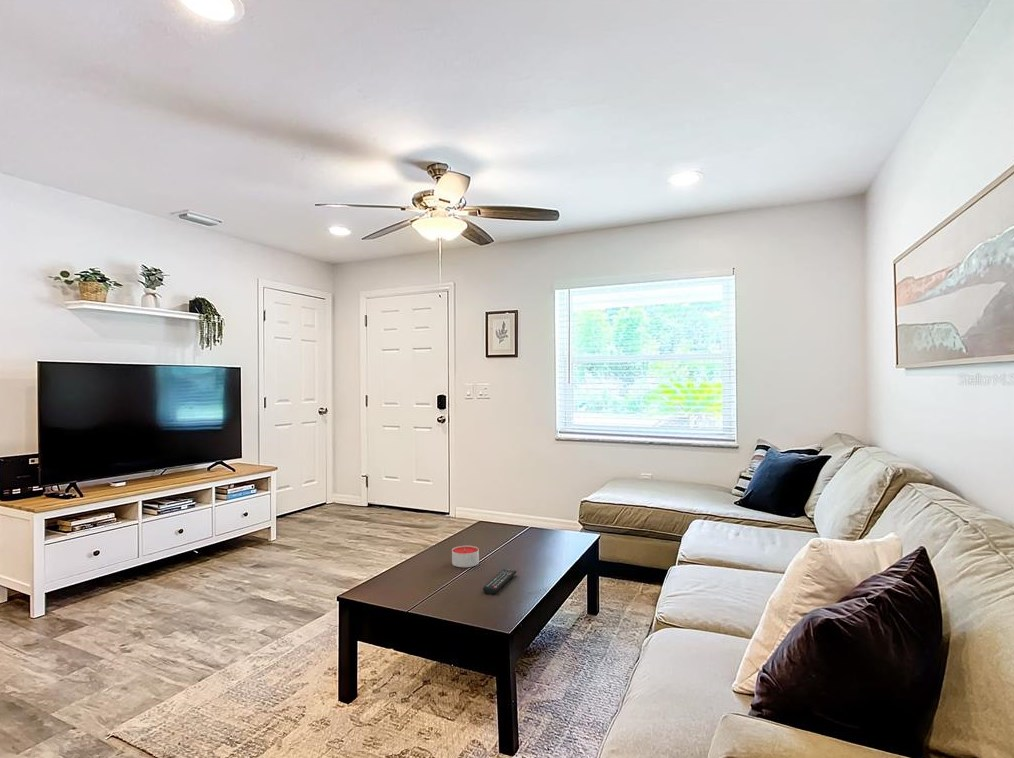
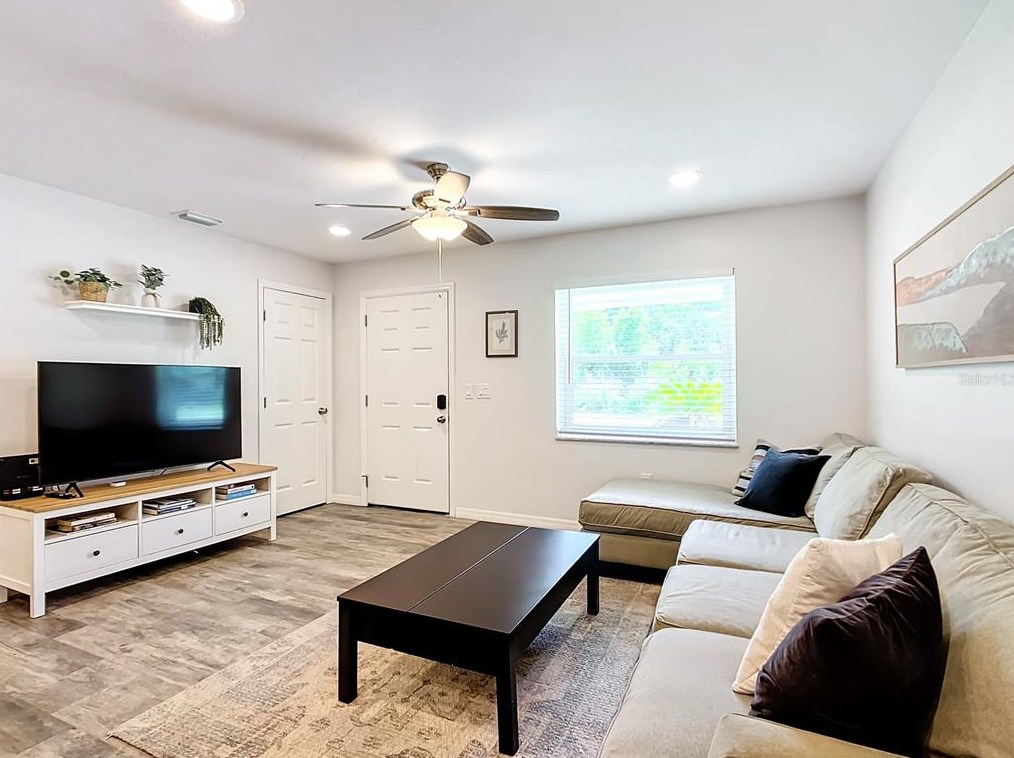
- remote control (500, 580)
- candle (465, 555)
